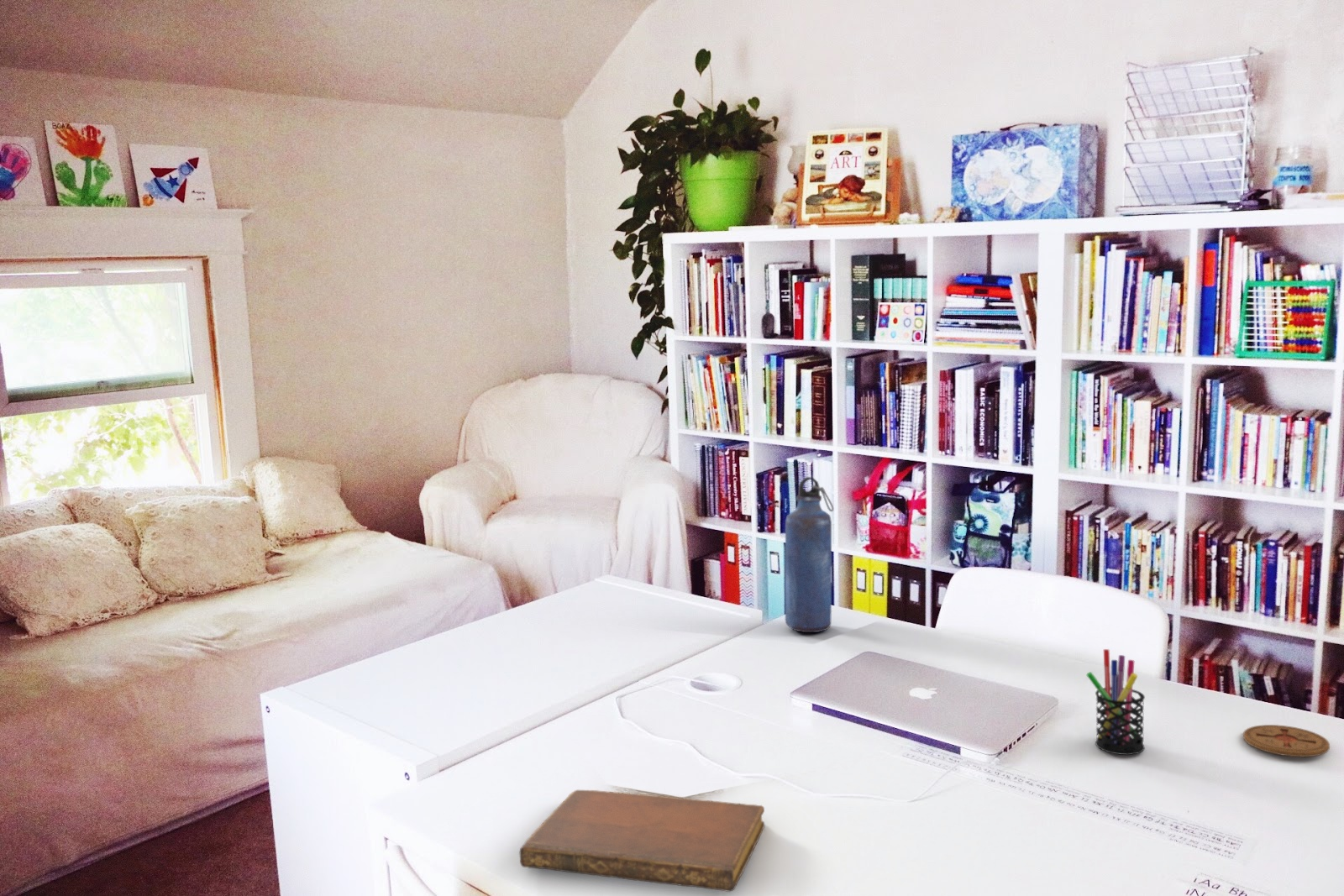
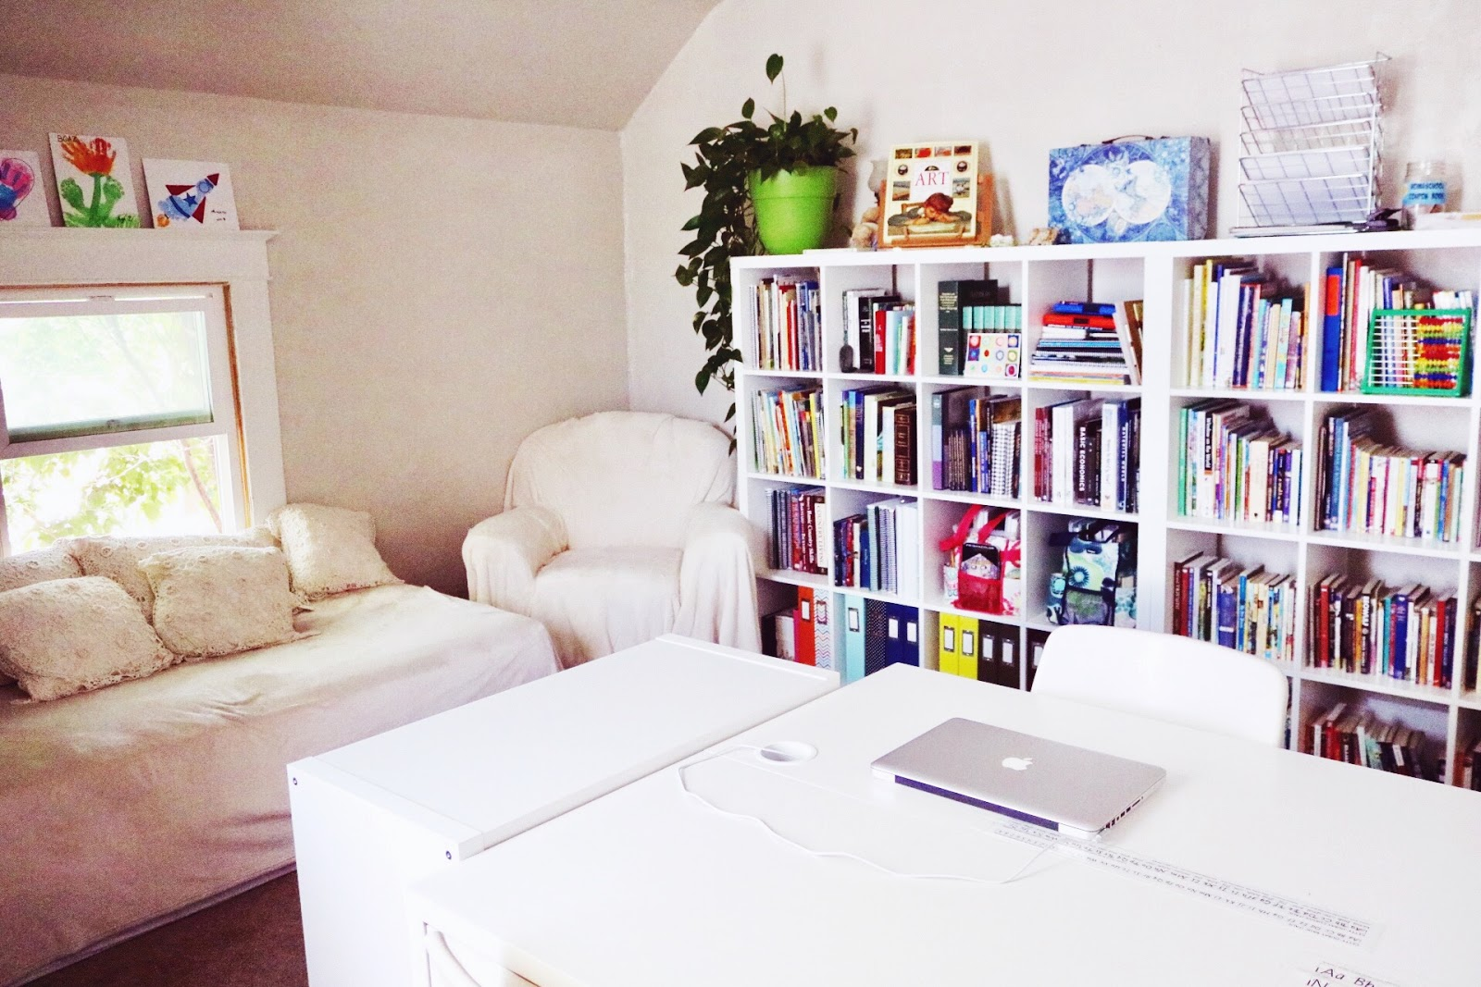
- coaster (1285, 740)
- water bottle (810, 553)
- pen holder (1113, 700)
- notebook (646, 836)
